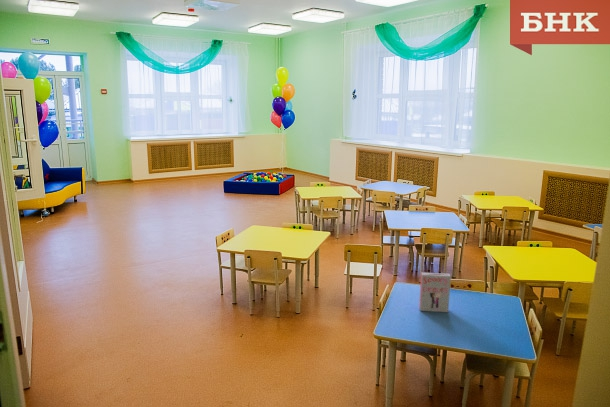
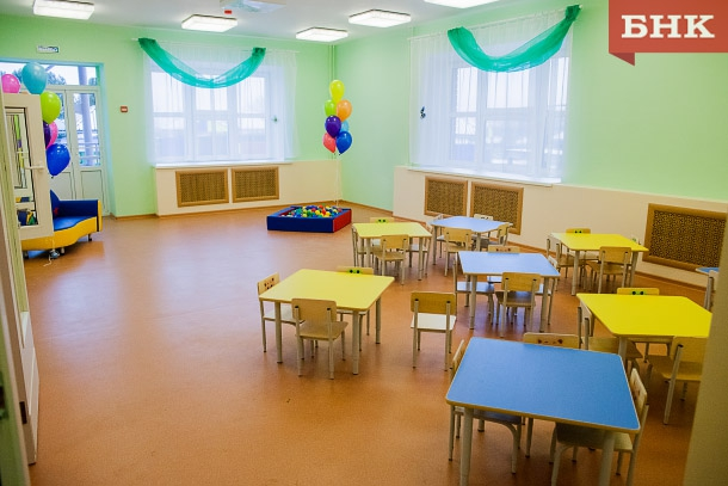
- board game (434, 292)
